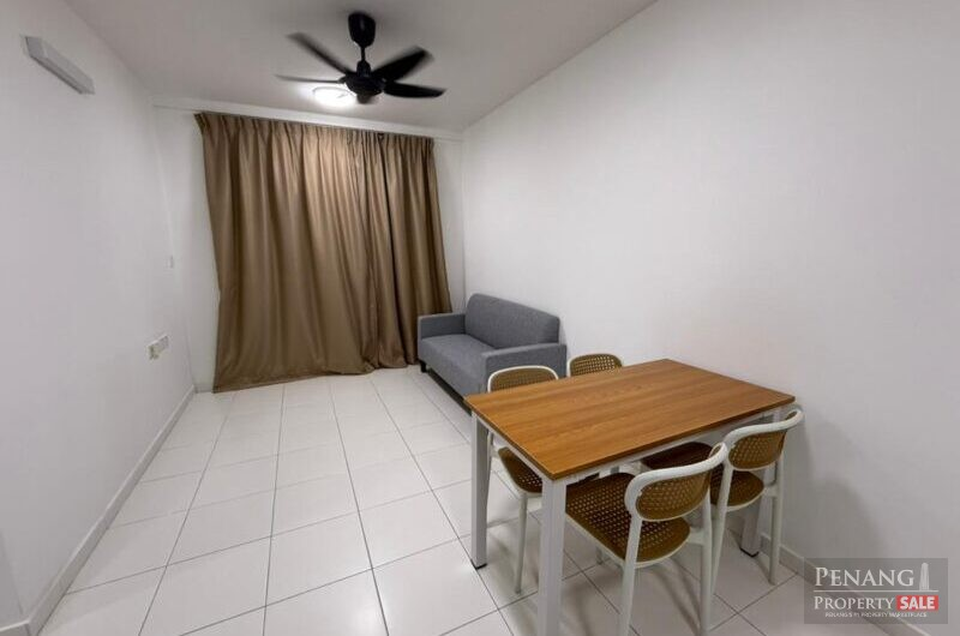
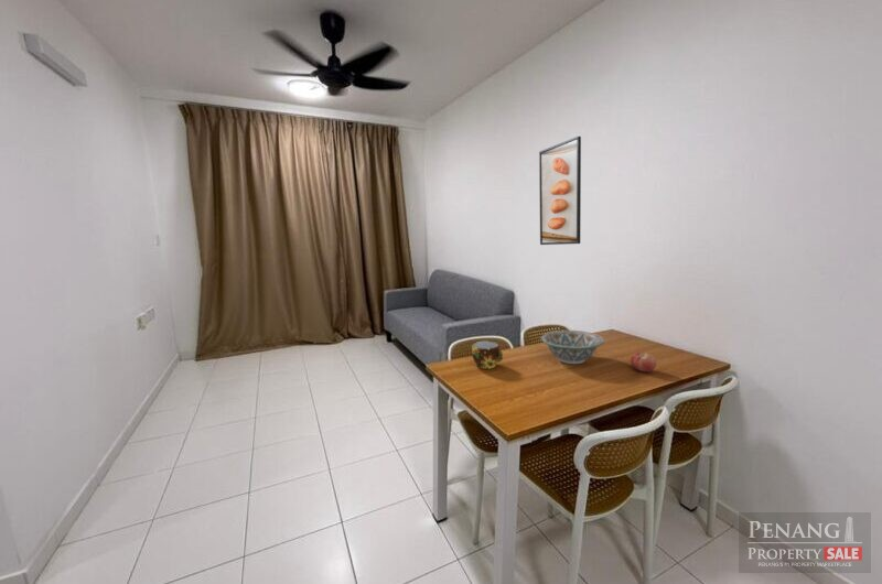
+ fruit (643, 361)
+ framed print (558, 195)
+ decorative bowl (571, 348)
+ cup (487, 355)
